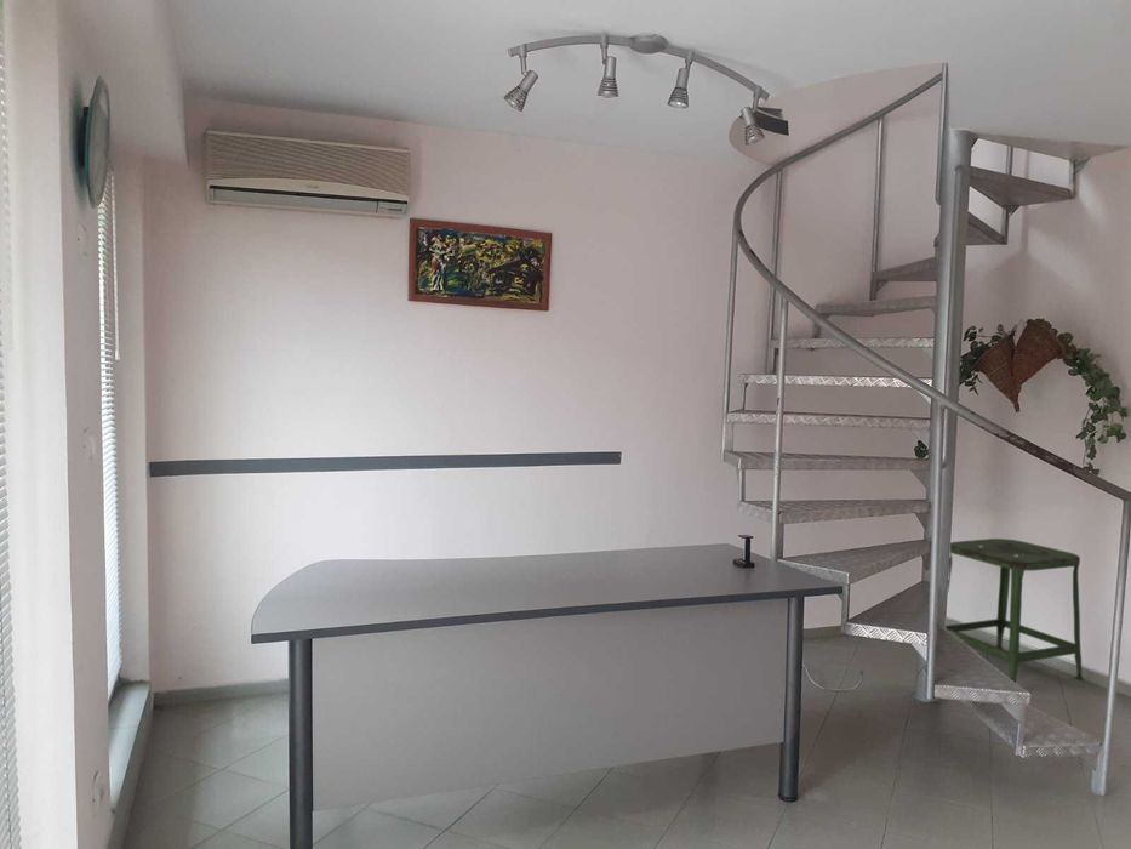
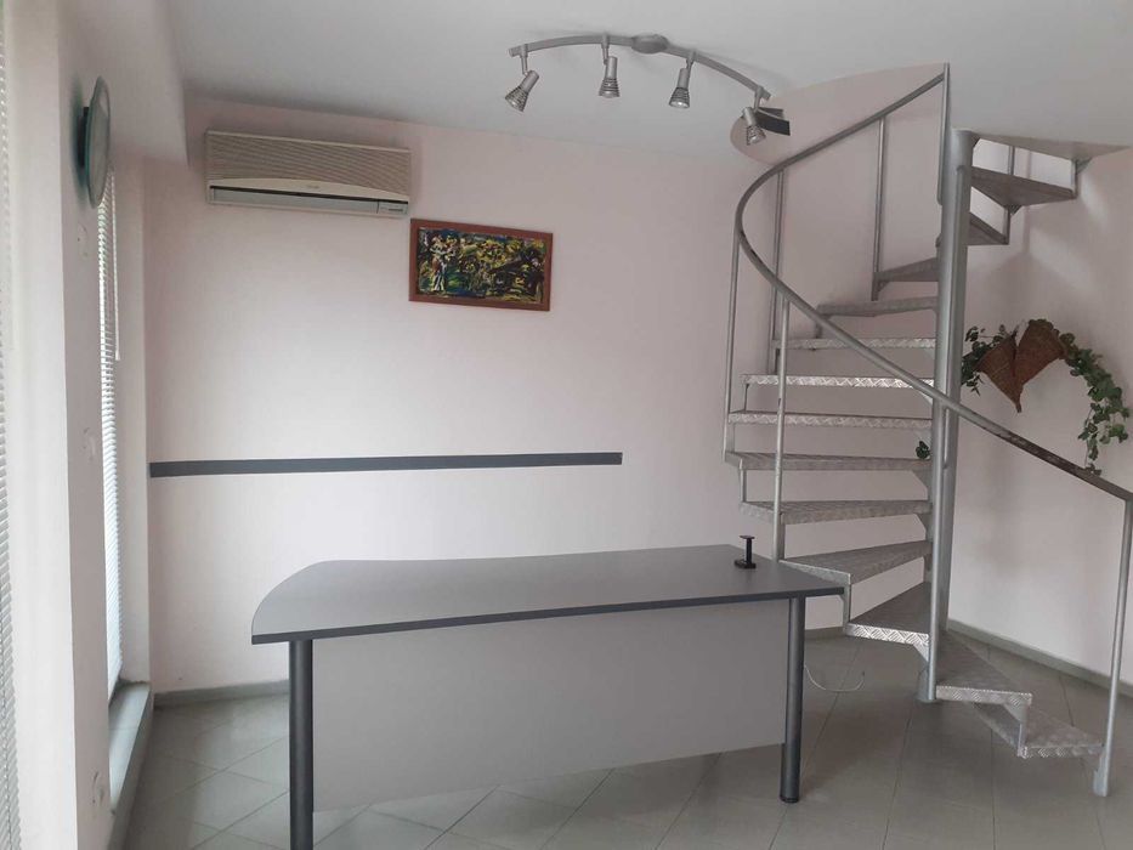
- stool (1010, 609)
